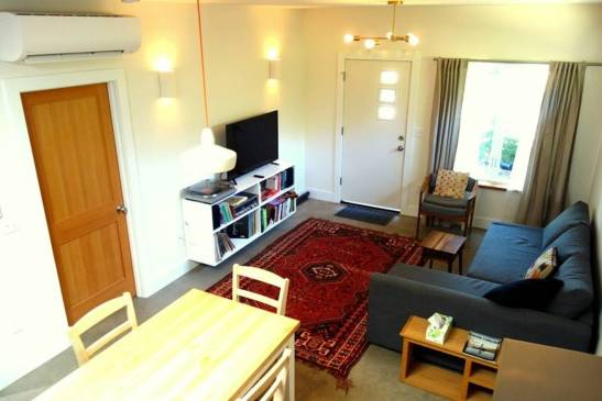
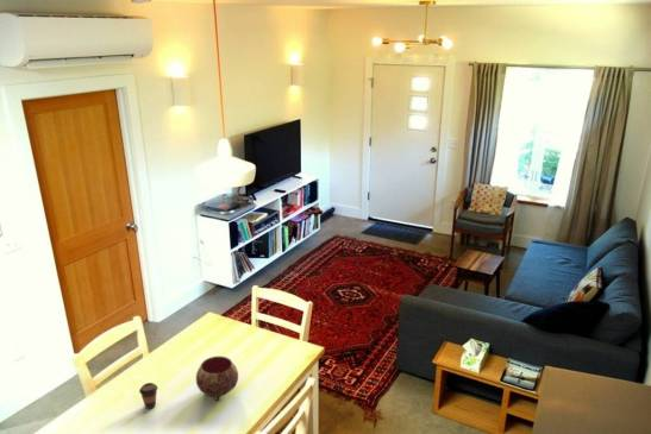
+ bowl (217, 378)
+ coffee cup (149, 396)
